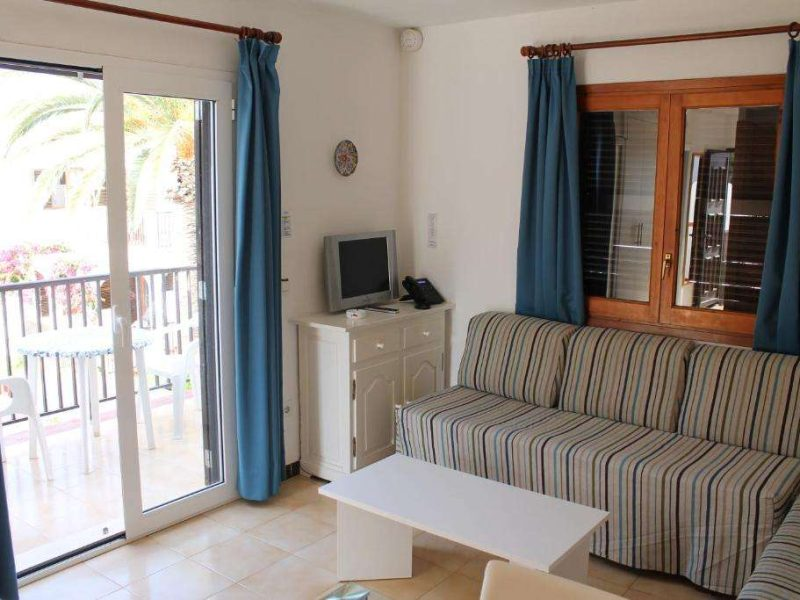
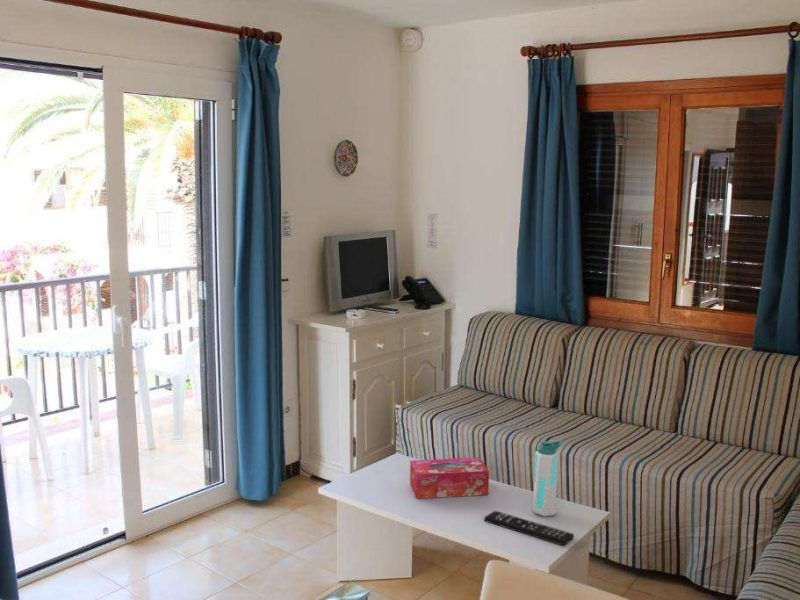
+ tissue box (448, 477)
+ water bottle (547, 477)
+ remote control (527, 526)
